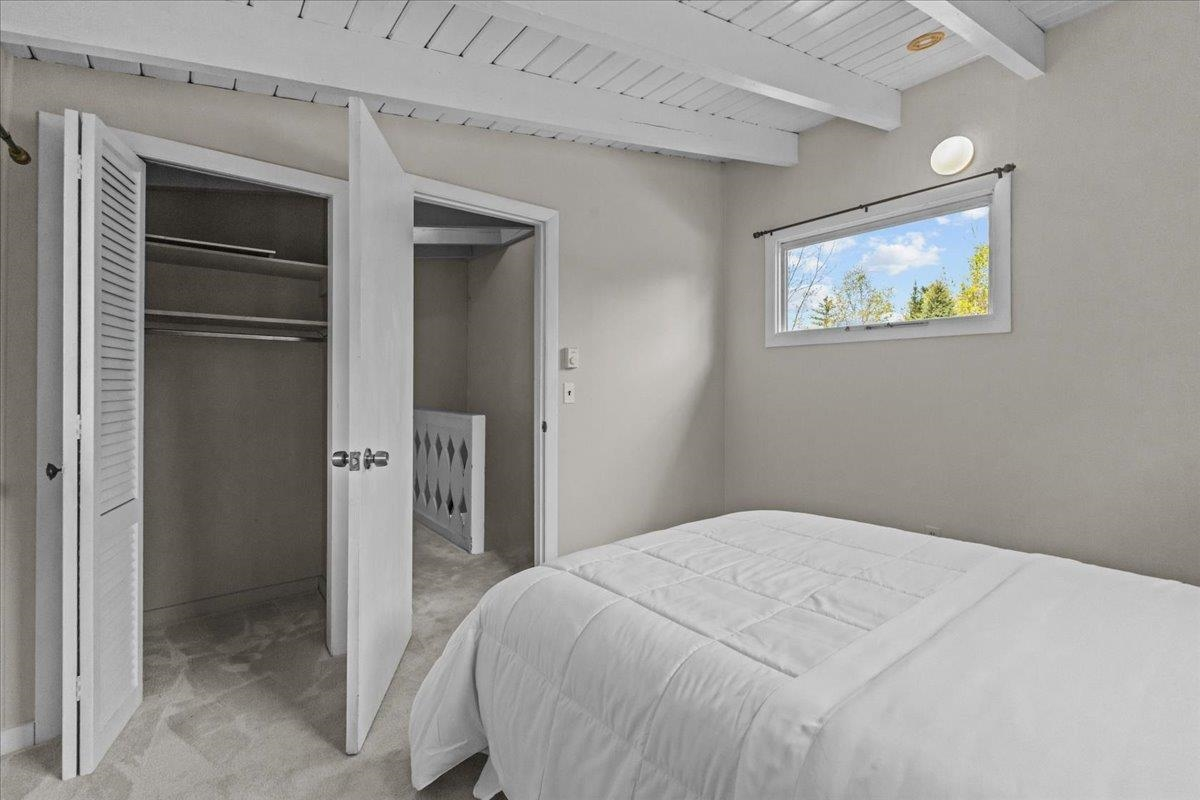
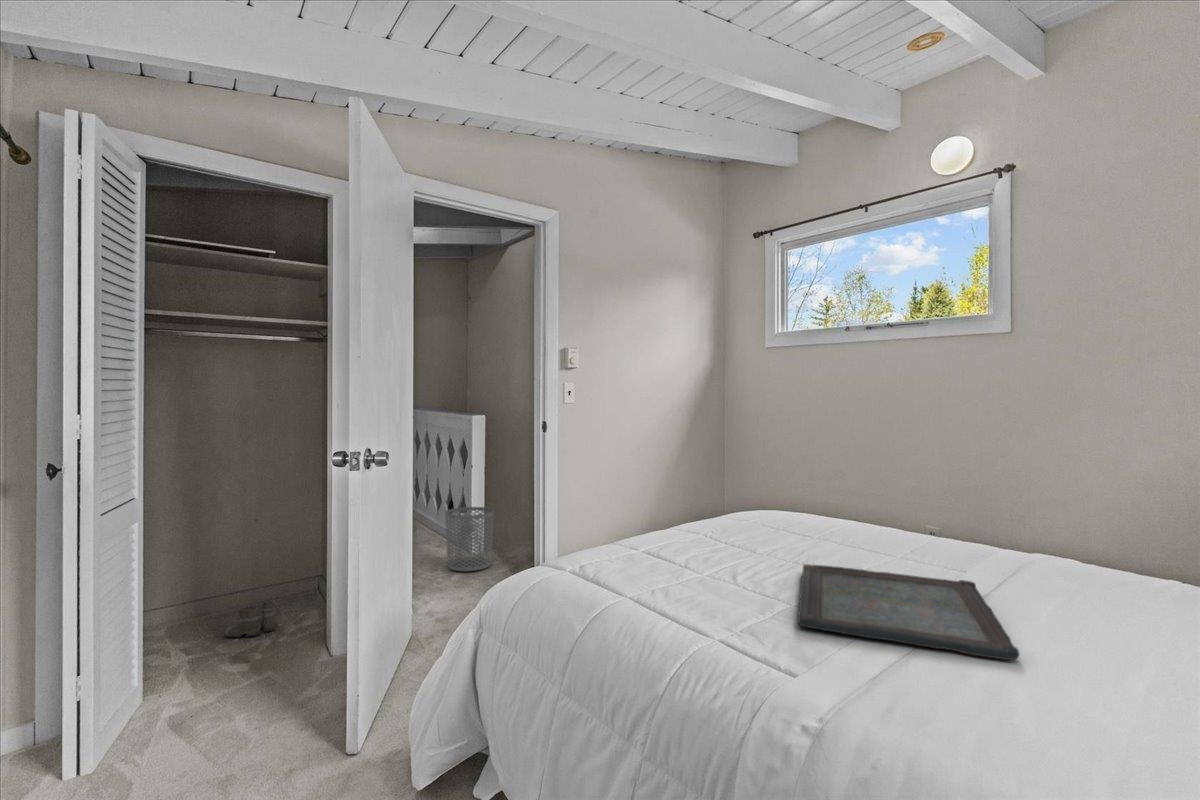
+ boots (256, 616)
+ serving tray (889, 601)
+ waste bin (469, 537)
